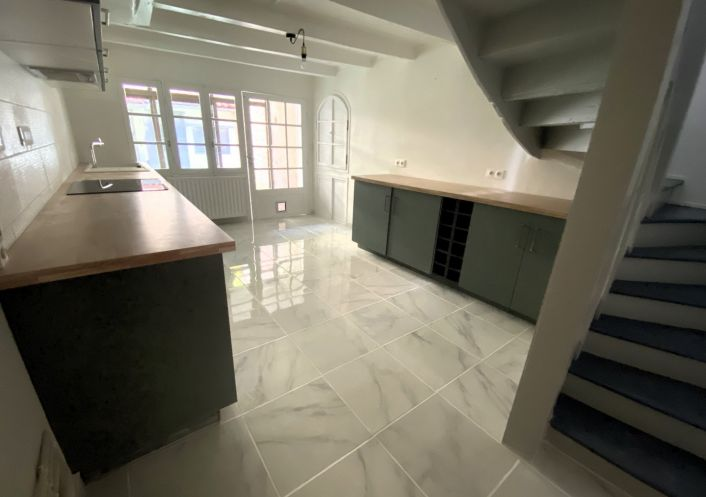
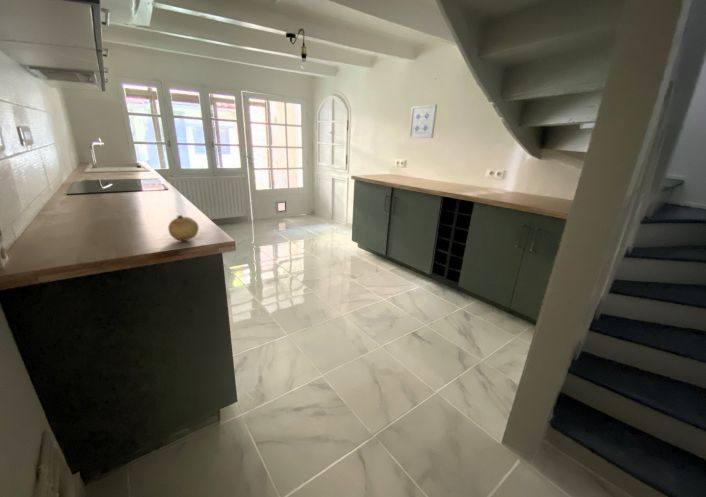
+ wall art (422, 122)
+ fruit (183, 227)
